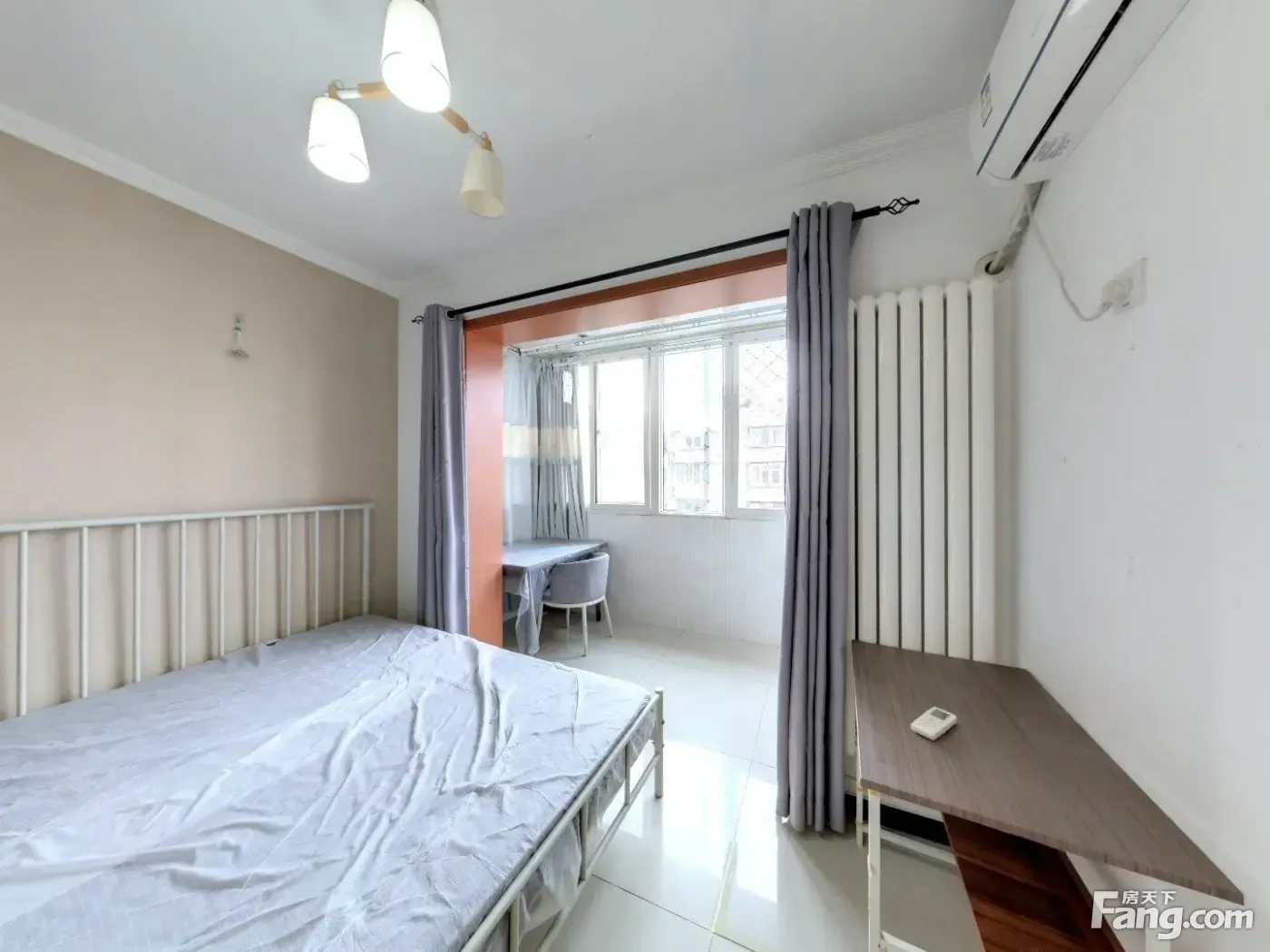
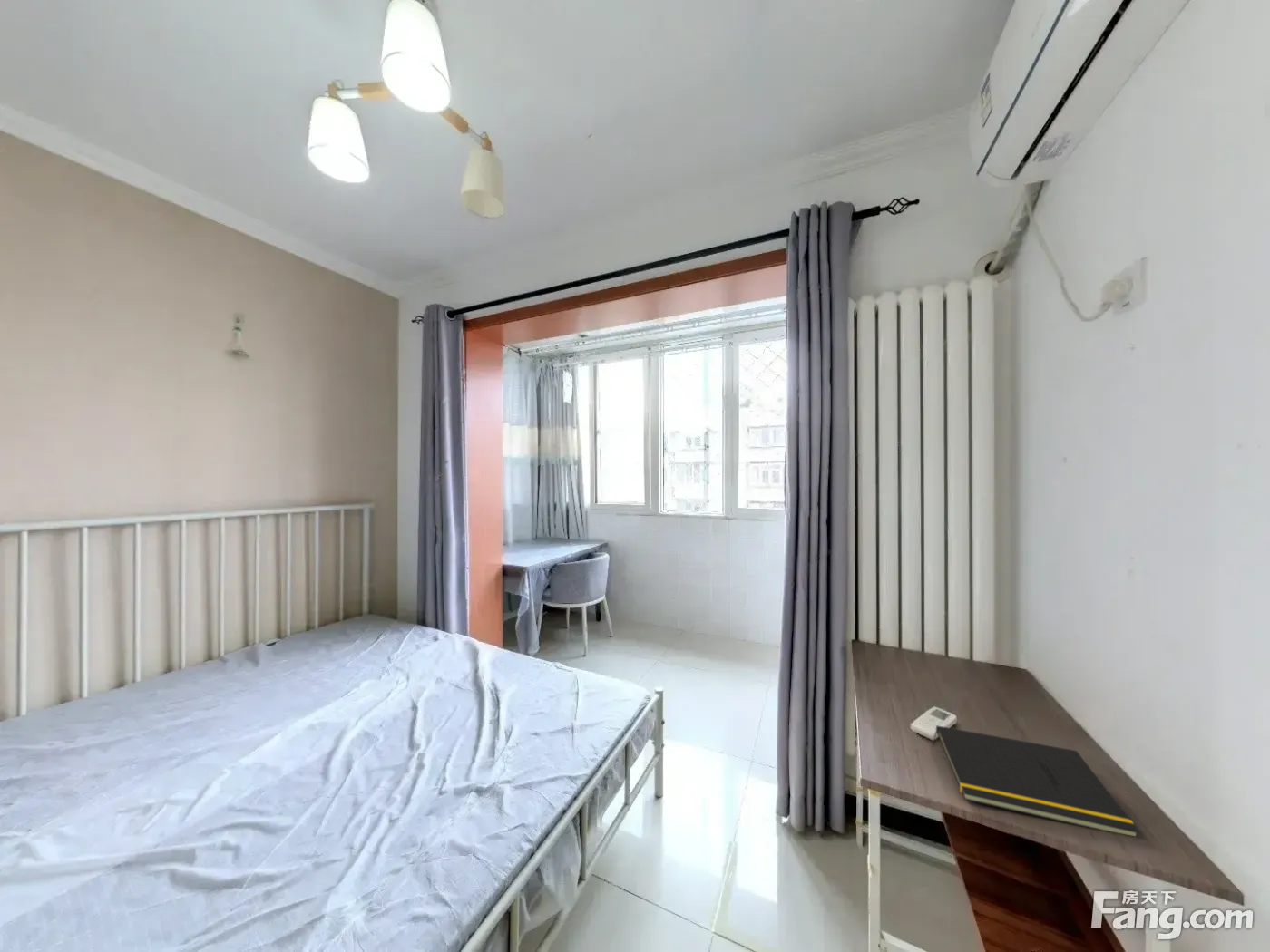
+ notepad (1022, 773)
